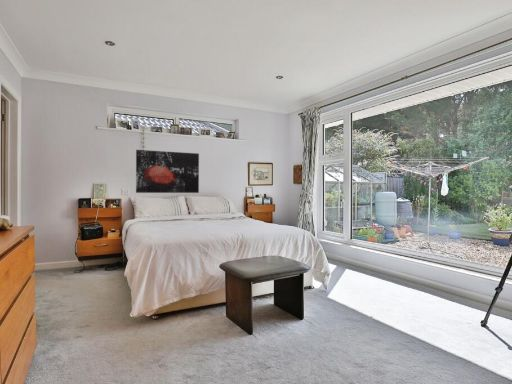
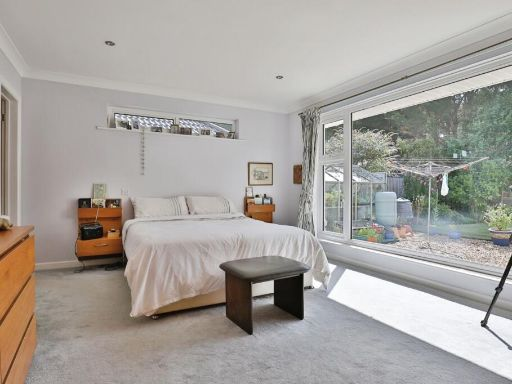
- wall art (168, 172)
